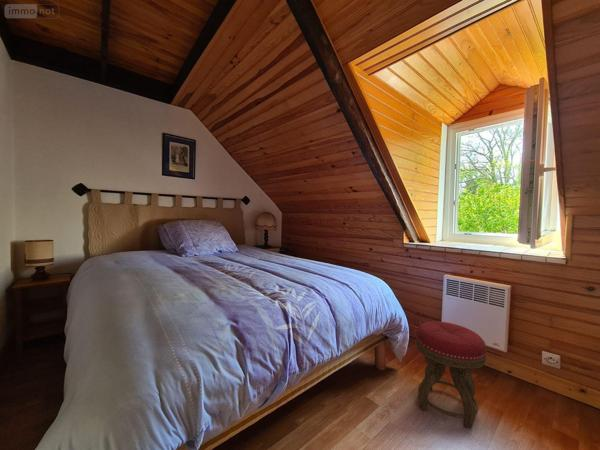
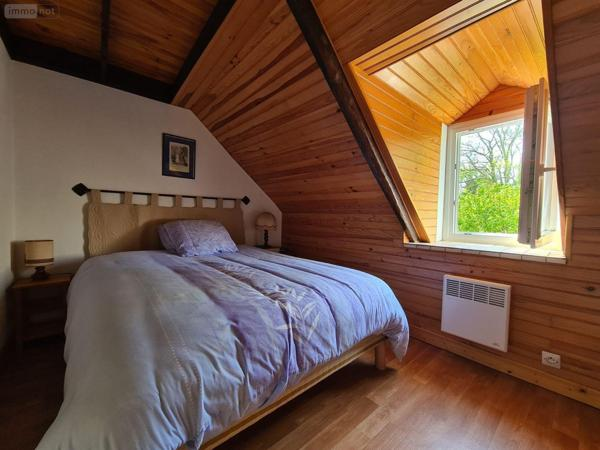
- stool (449, 366)
